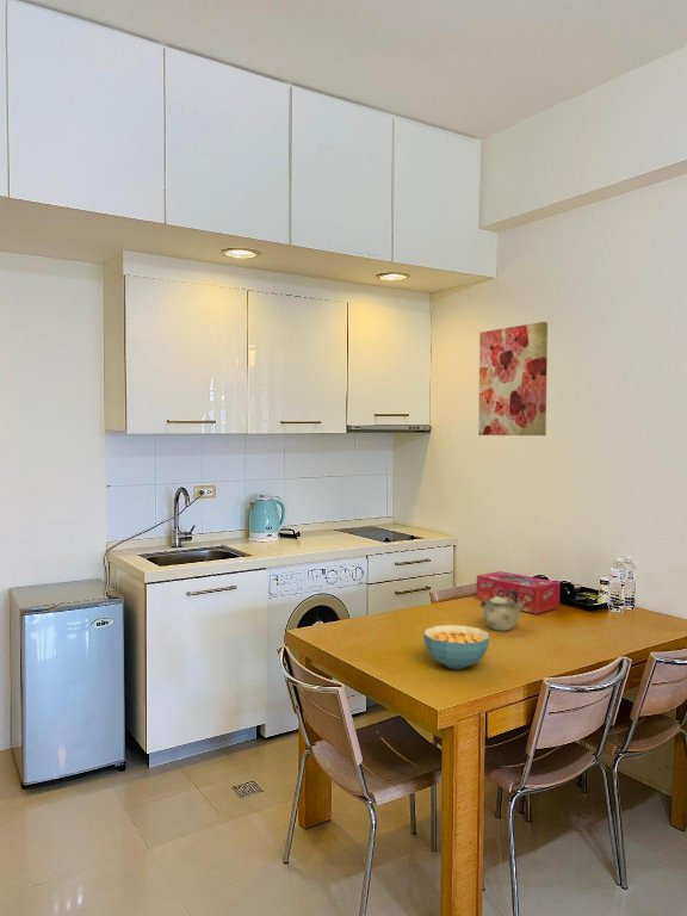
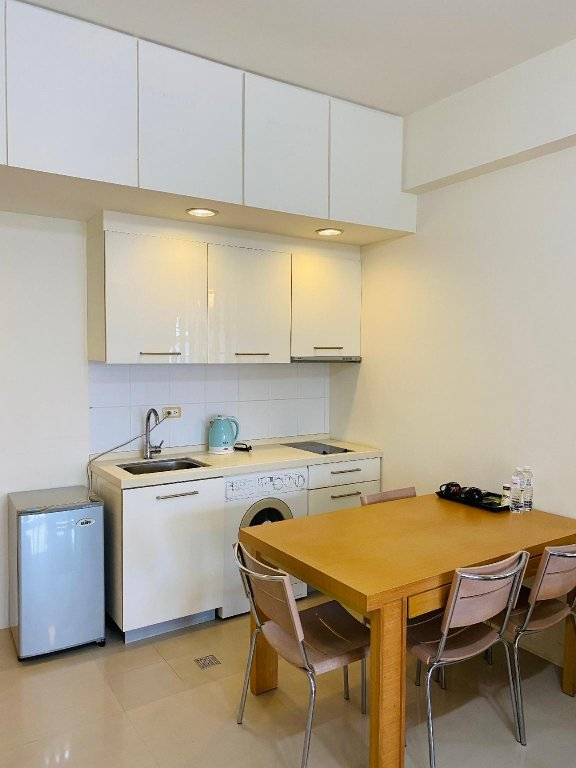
- cereal bowl (456, 649)
- teapot (499, 608)
- wall art (510, 380)
- tissue box (516, 590)
